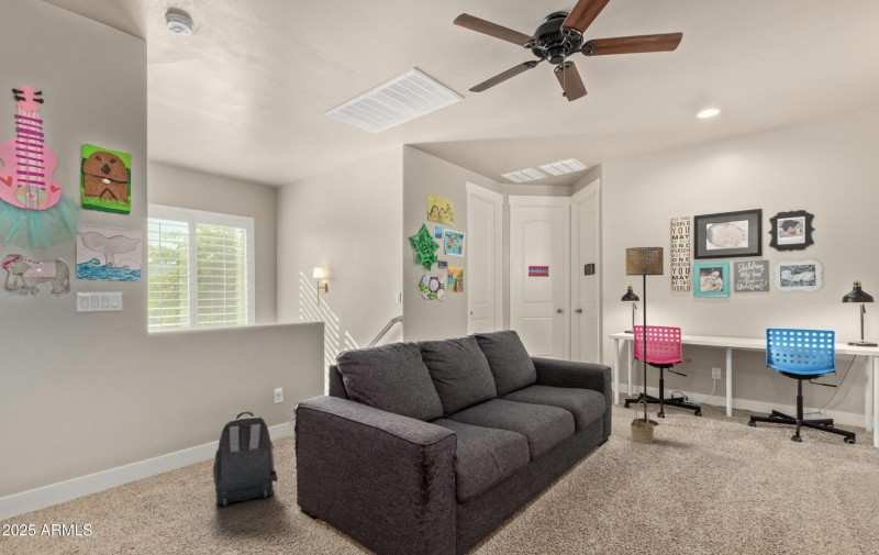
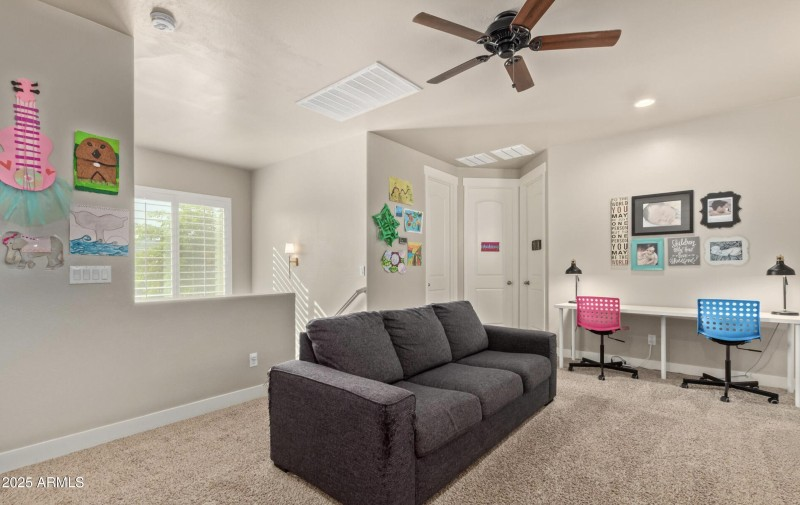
- backpack (244, 454)
- floor lamp (644, 335)
- basket (642, 422)
